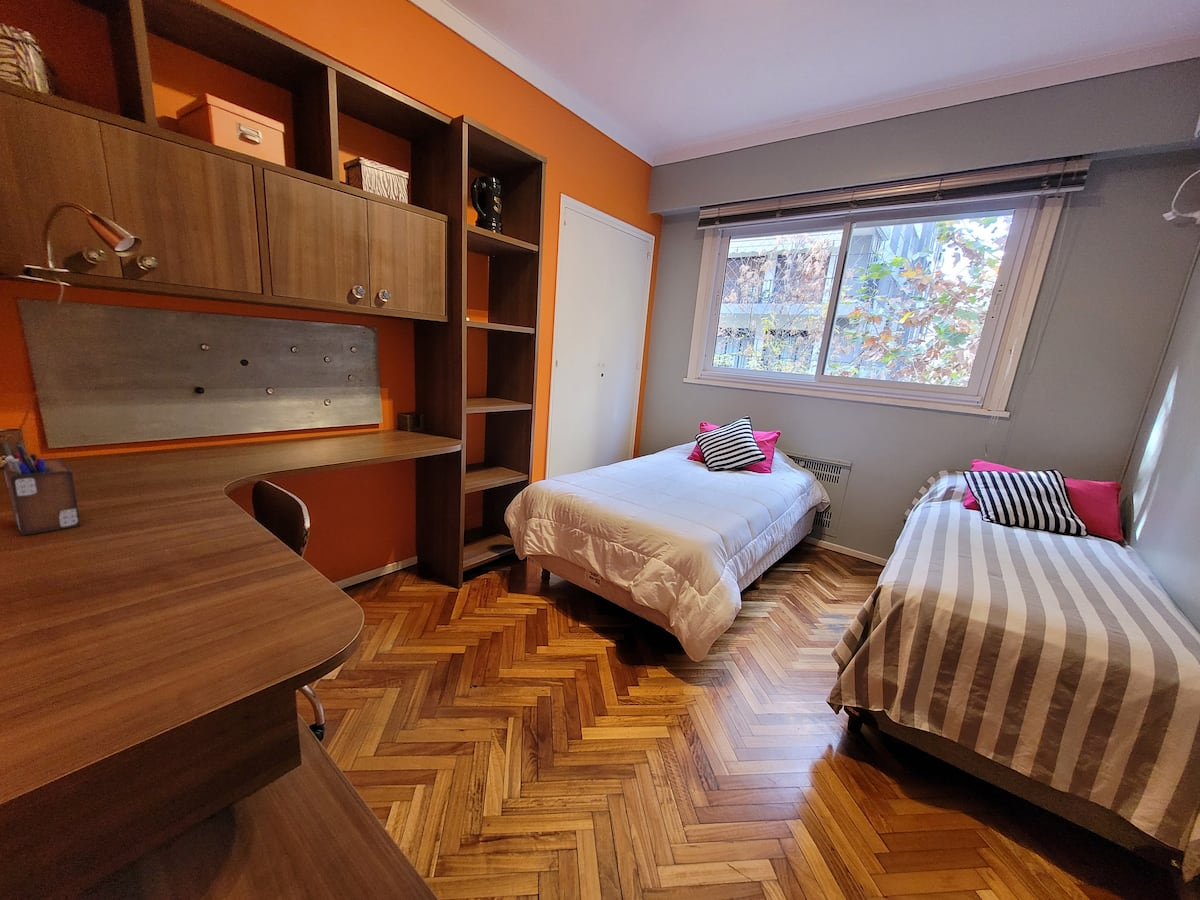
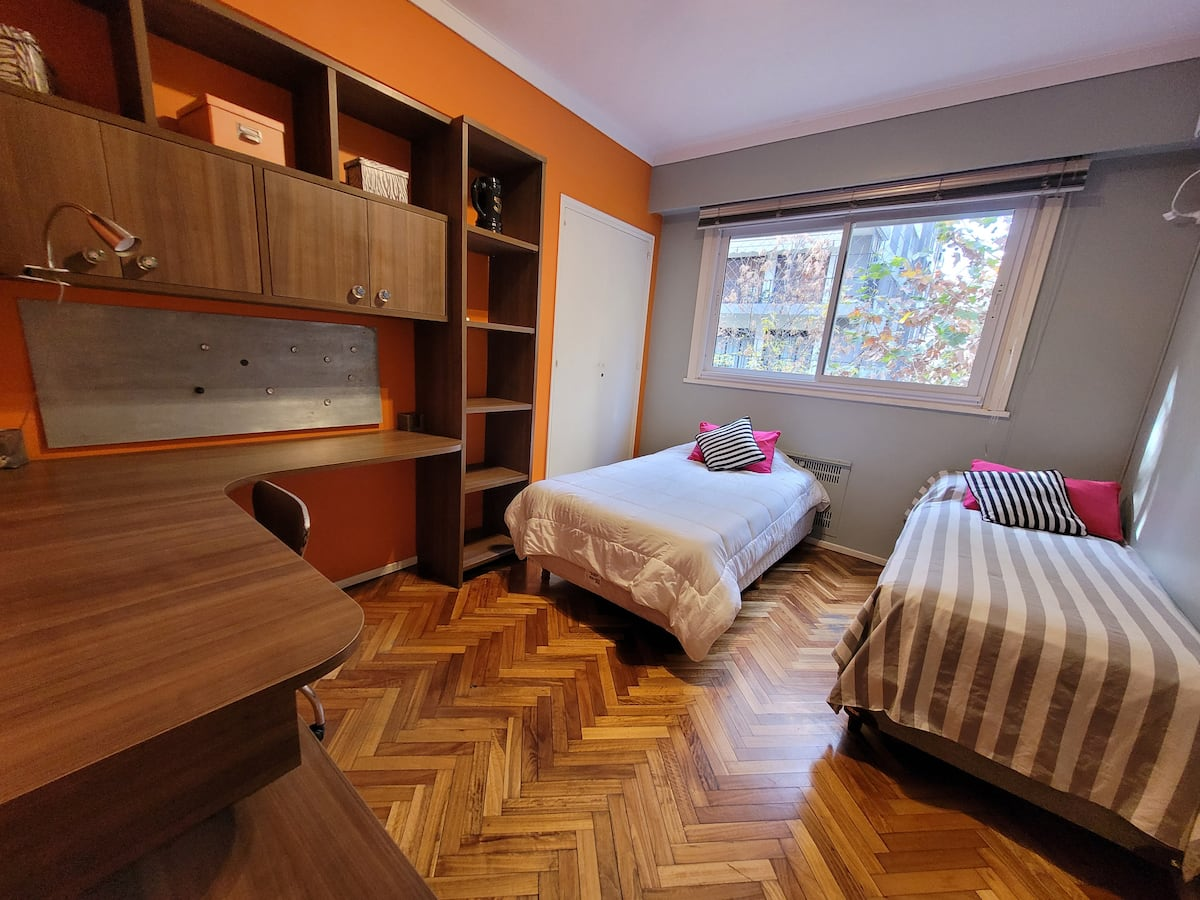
- desk organizer (40, 484)
